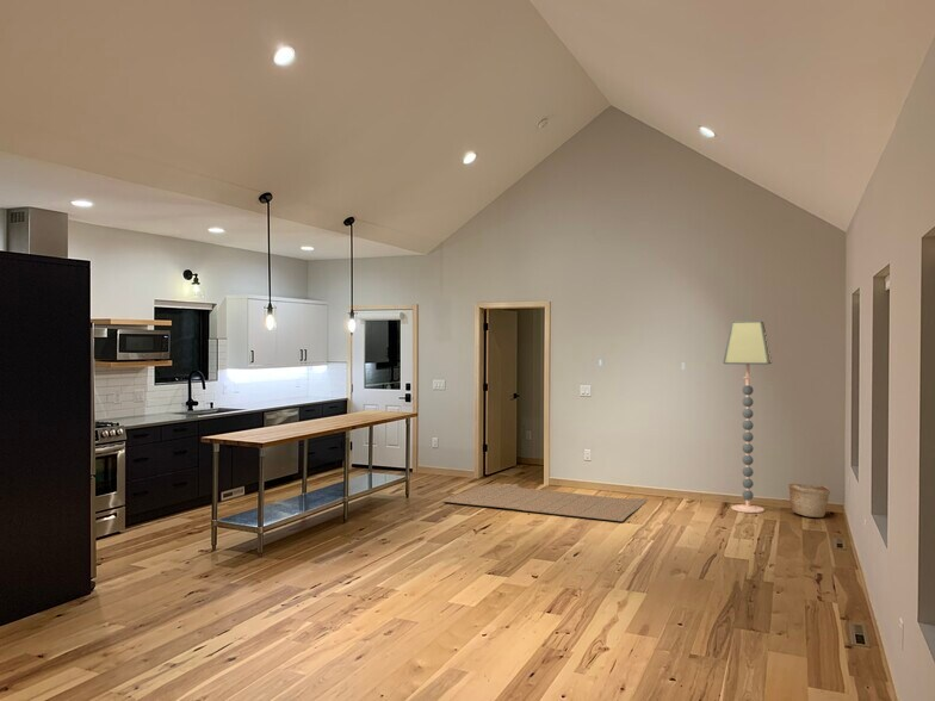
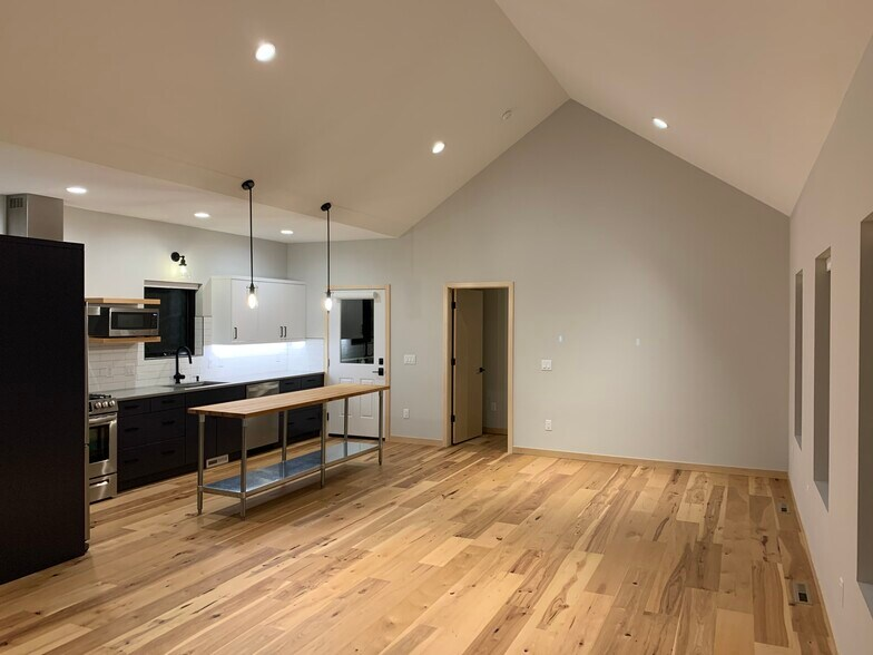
- floor lamp (748, 415)
- basket (809, 498)
- rug (549, 498)
